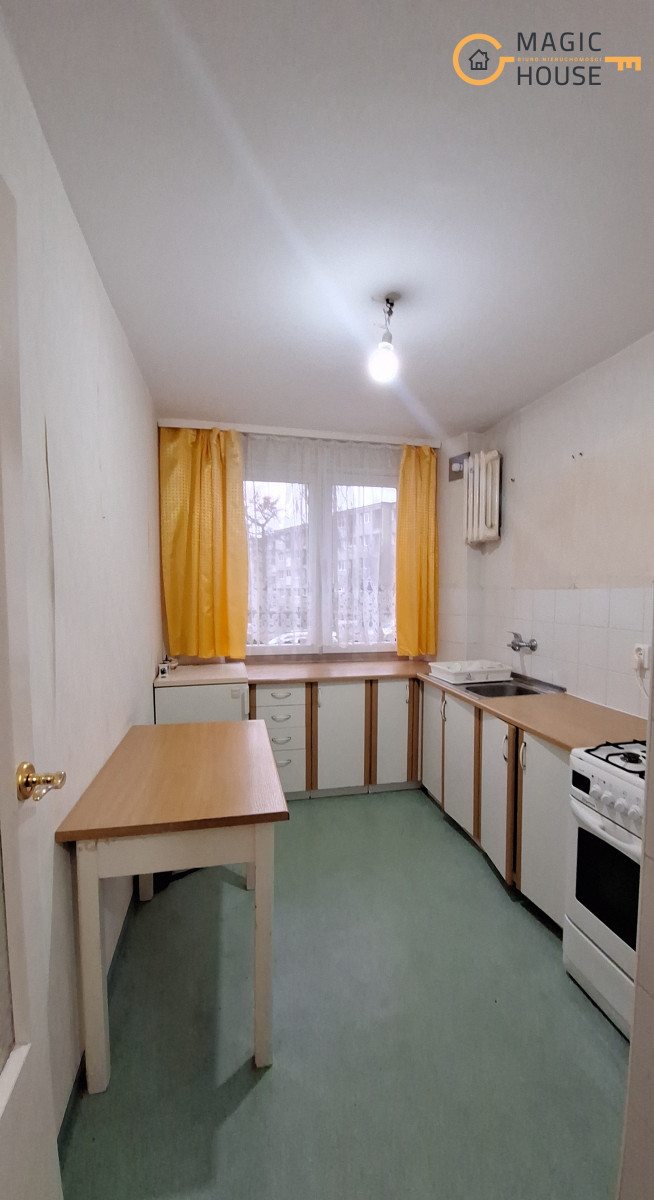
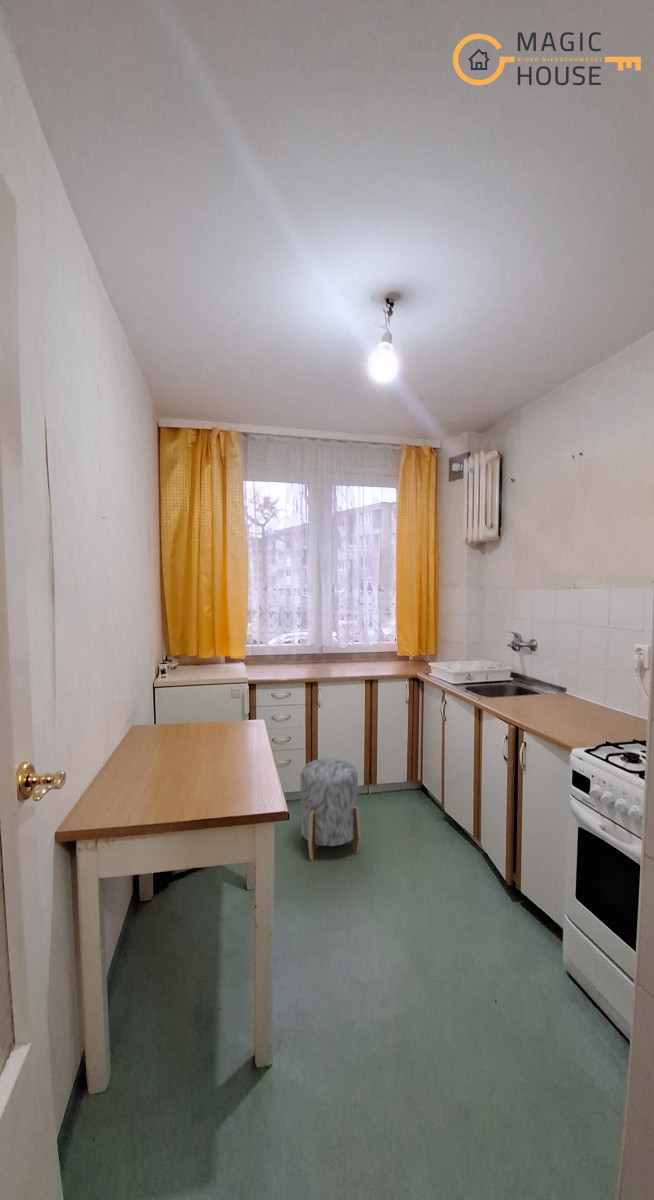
+ stool (329, 803)
